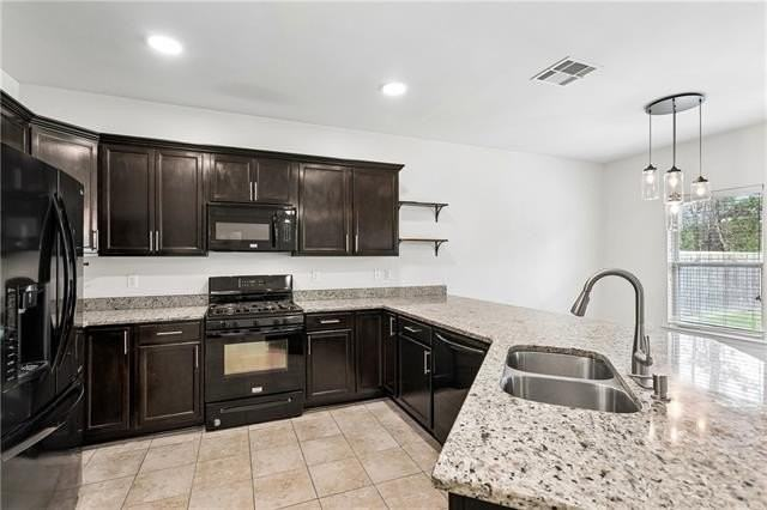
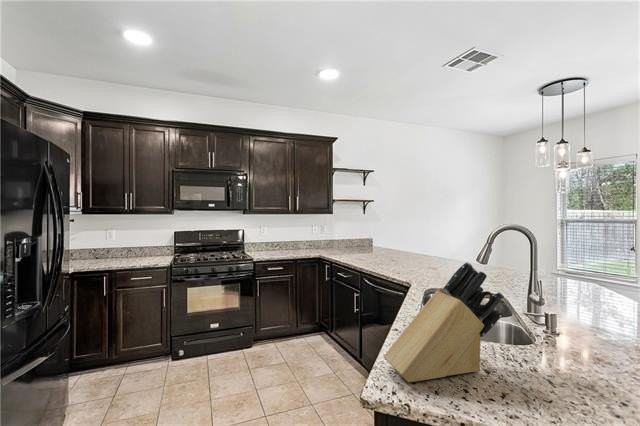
+ knife block (444, 316)
